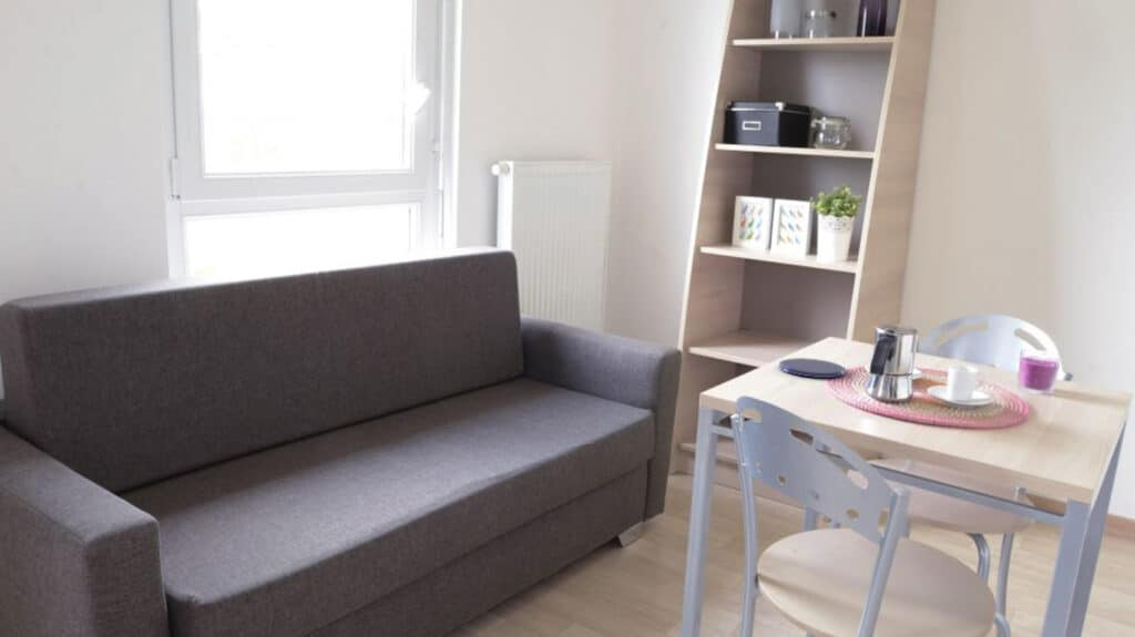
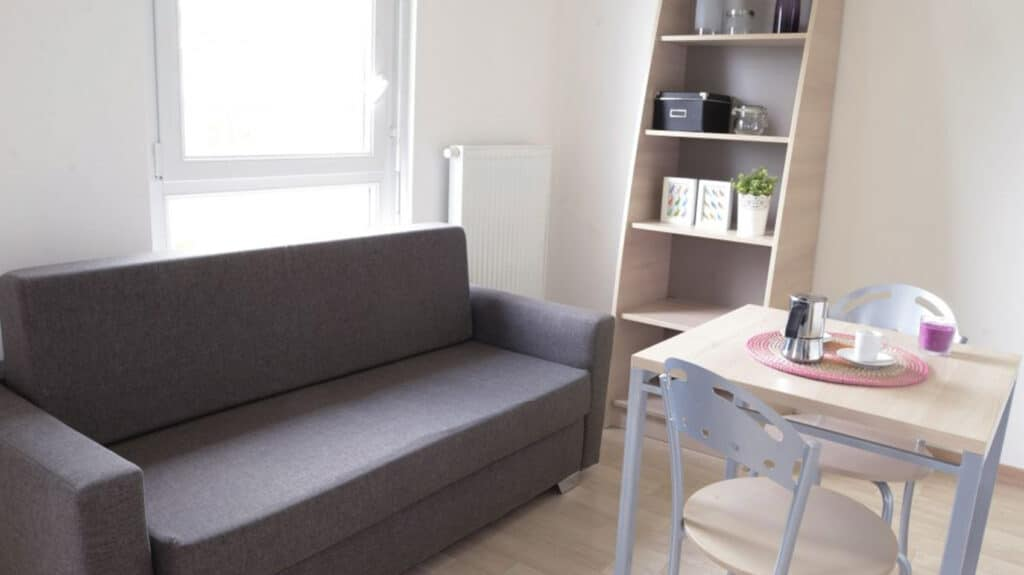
- saucer (811, 367)
